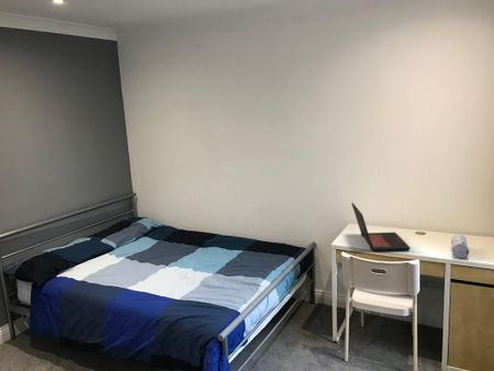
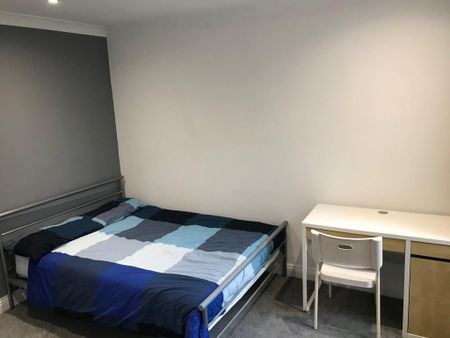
- laptop (379, 233)
- pencil case (459, 245)
